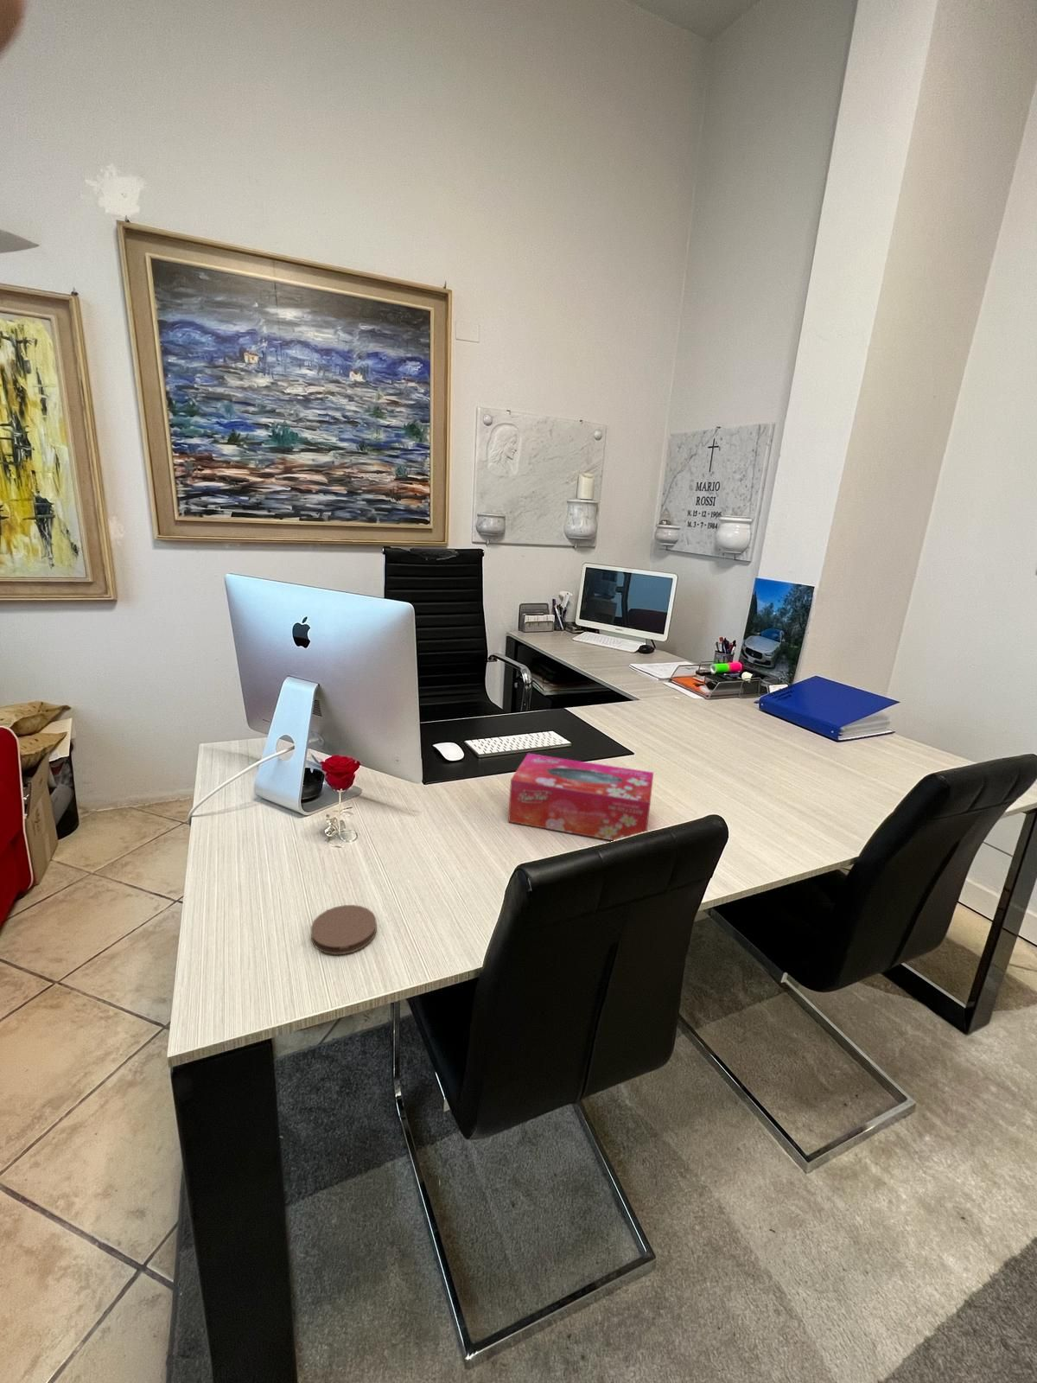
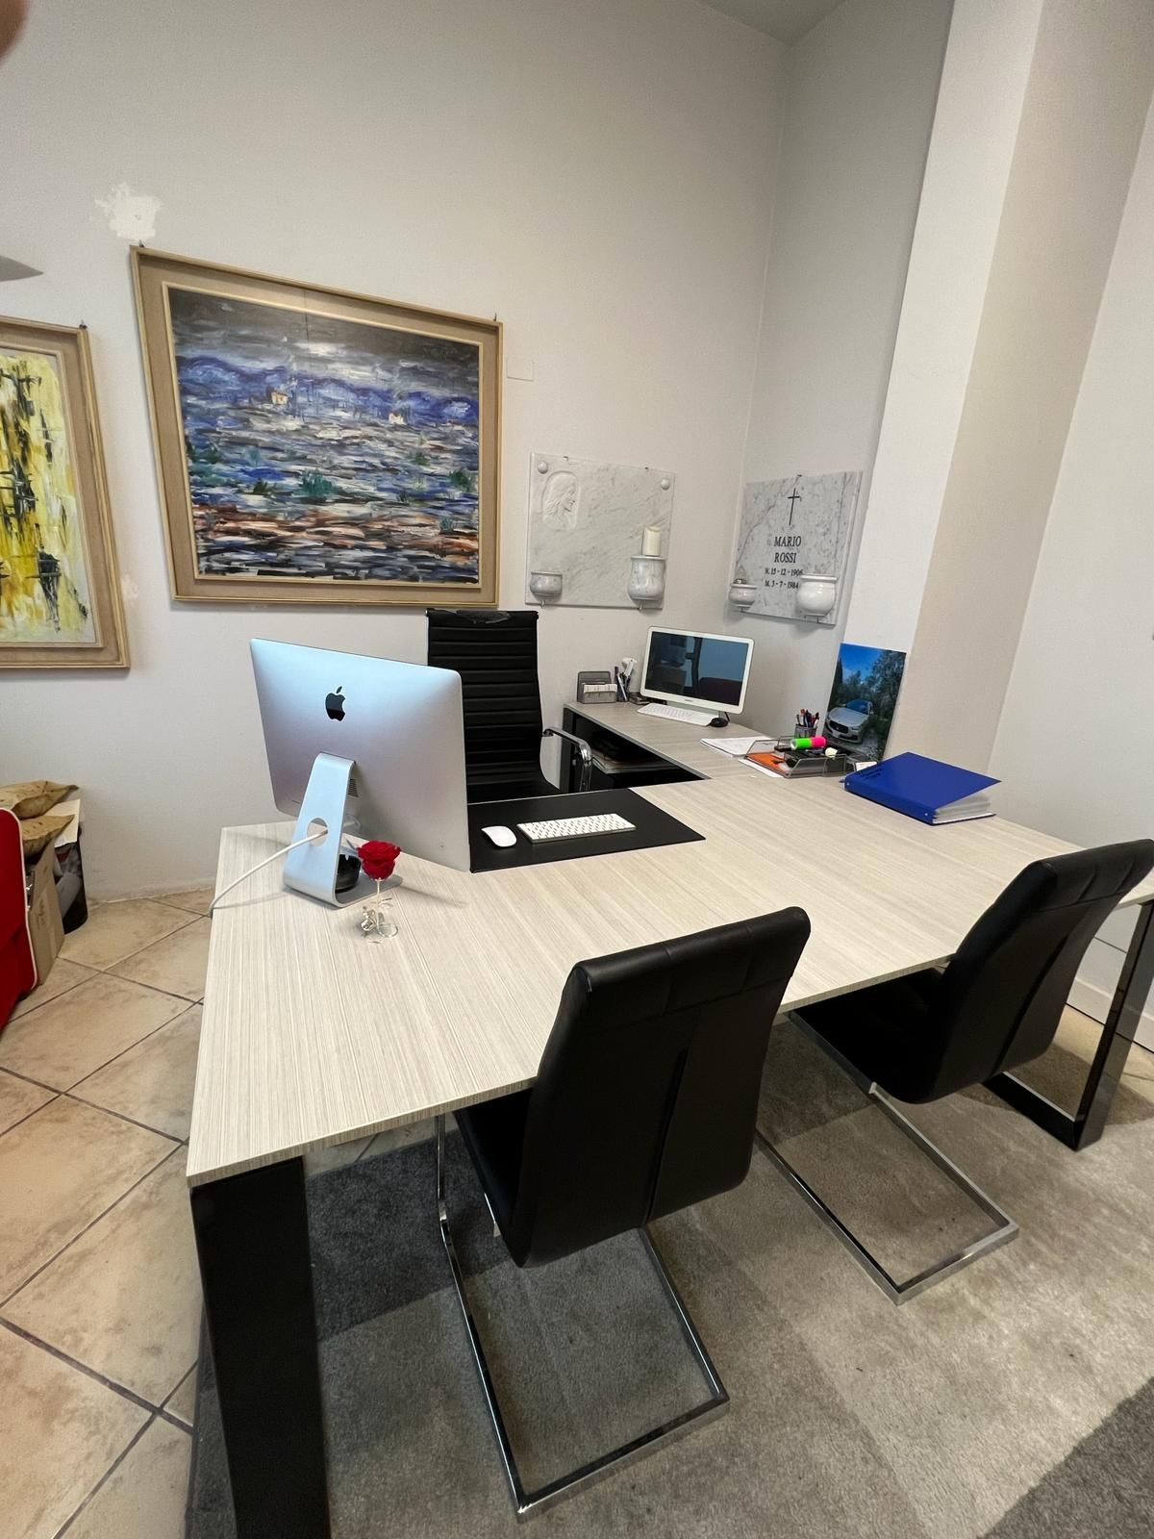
- tissue box (582, 796)
- coaster (344, 928)
